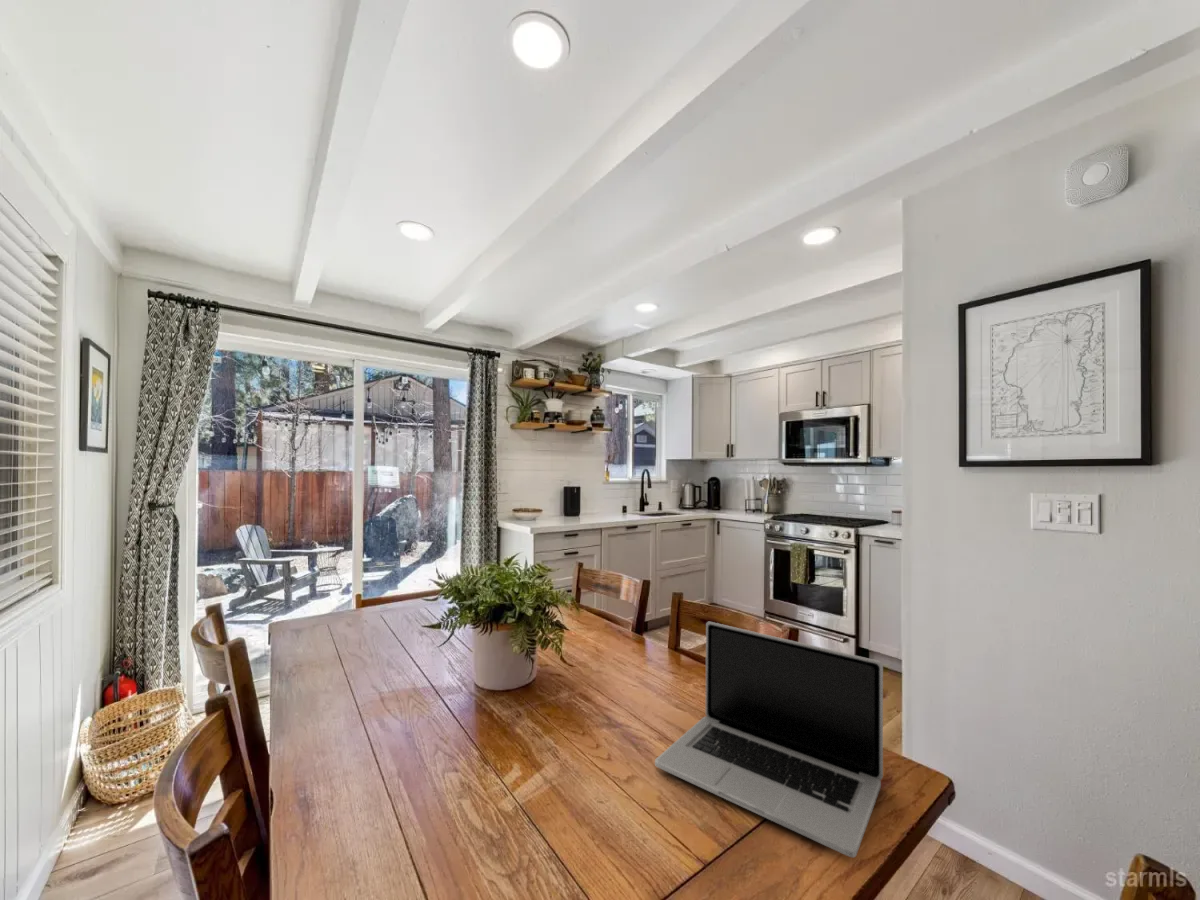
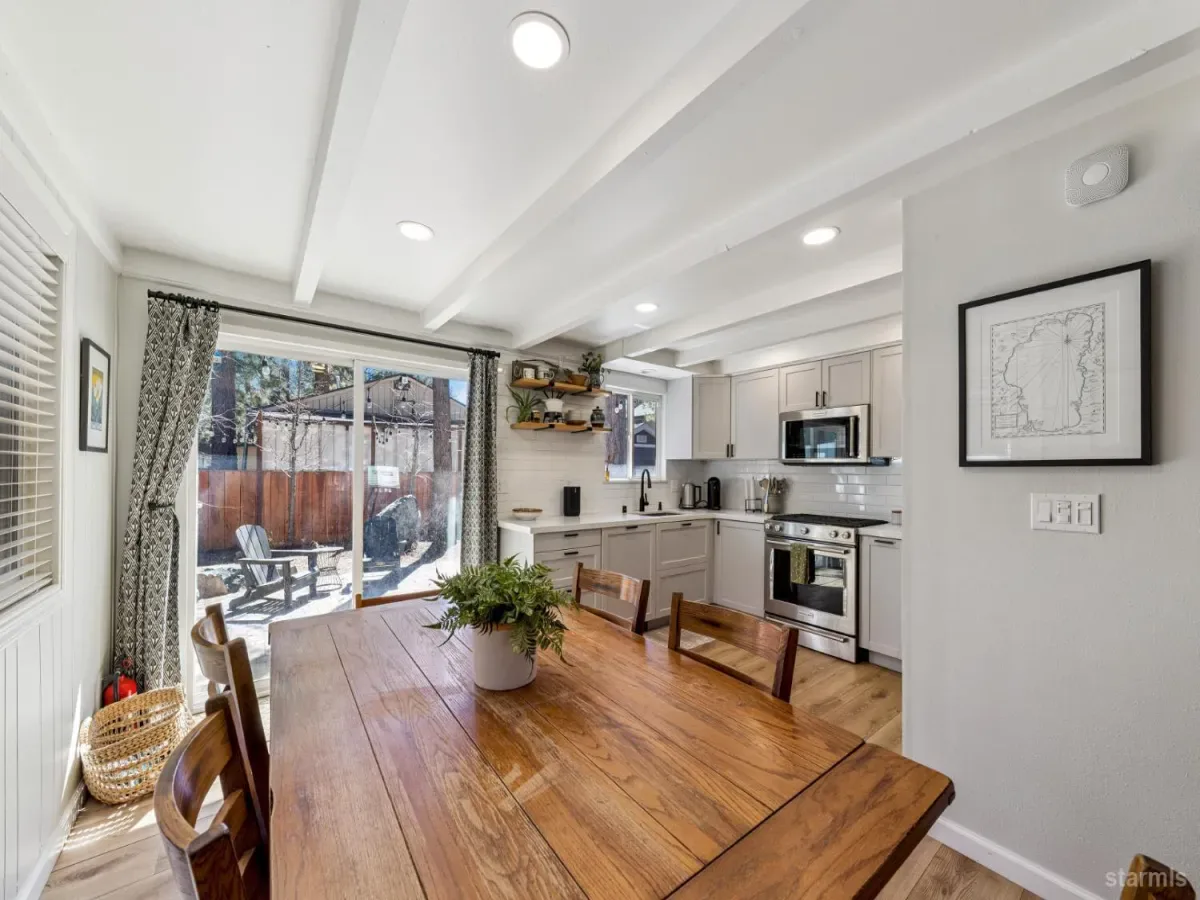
- laptop (765, 716)
